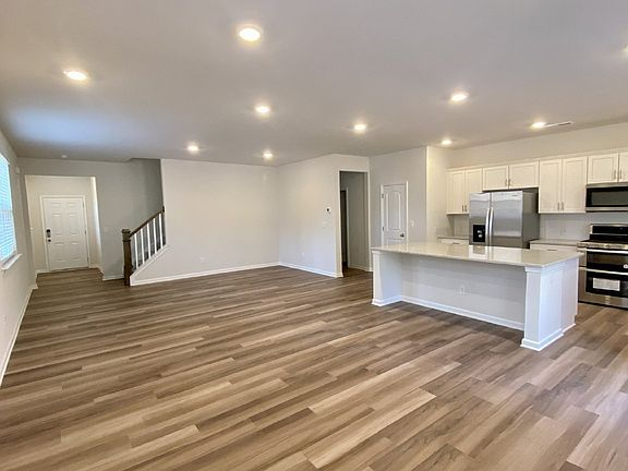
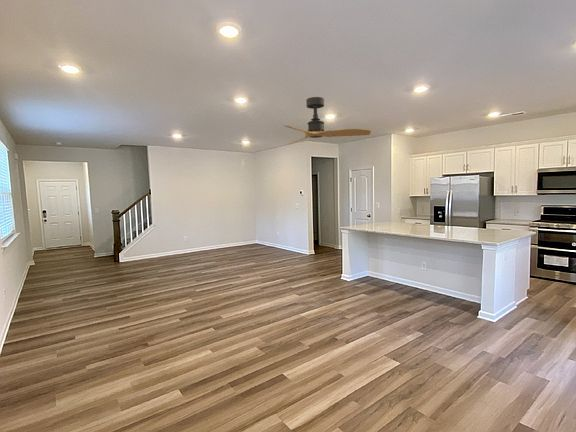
+ ceiling fan (322, 121)
